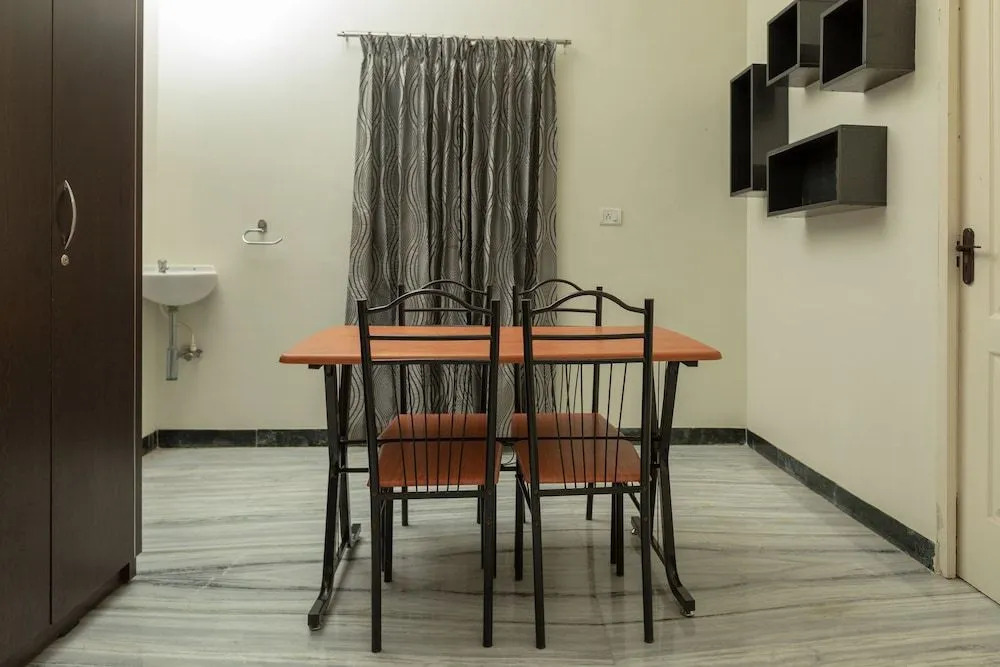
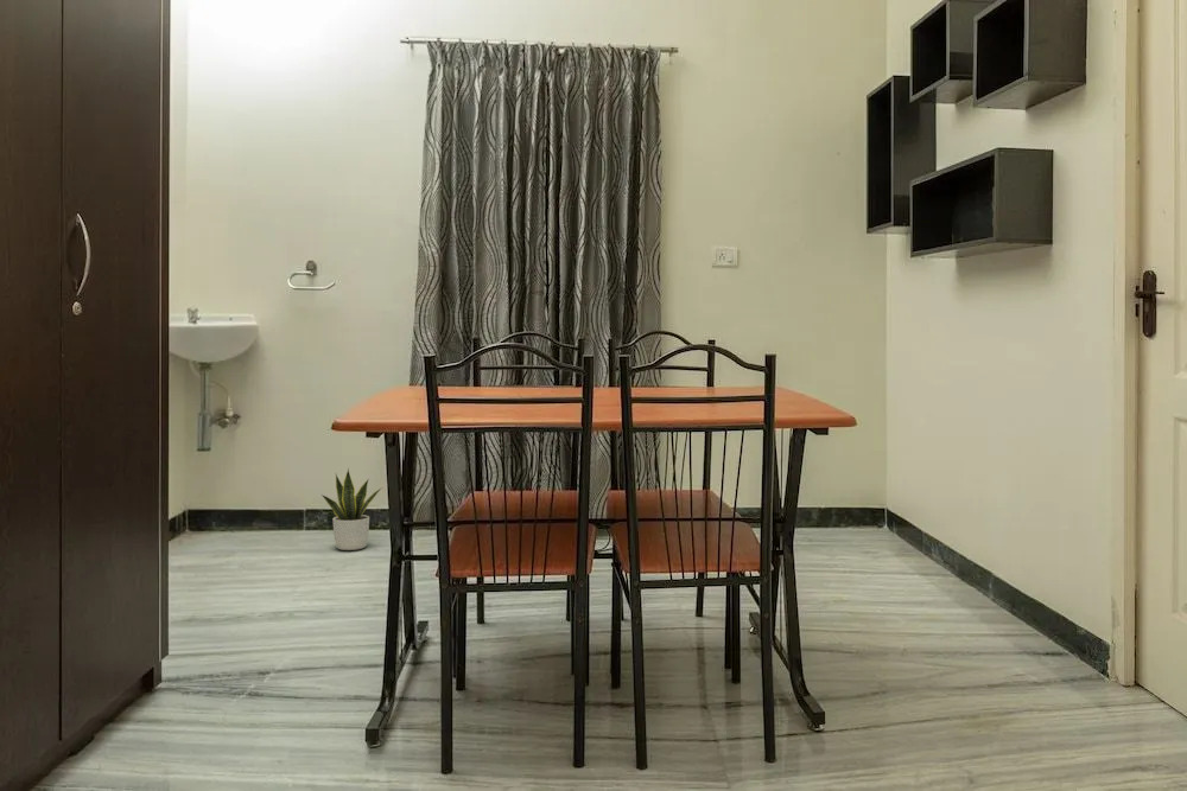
+ potted plant (353, 506)
